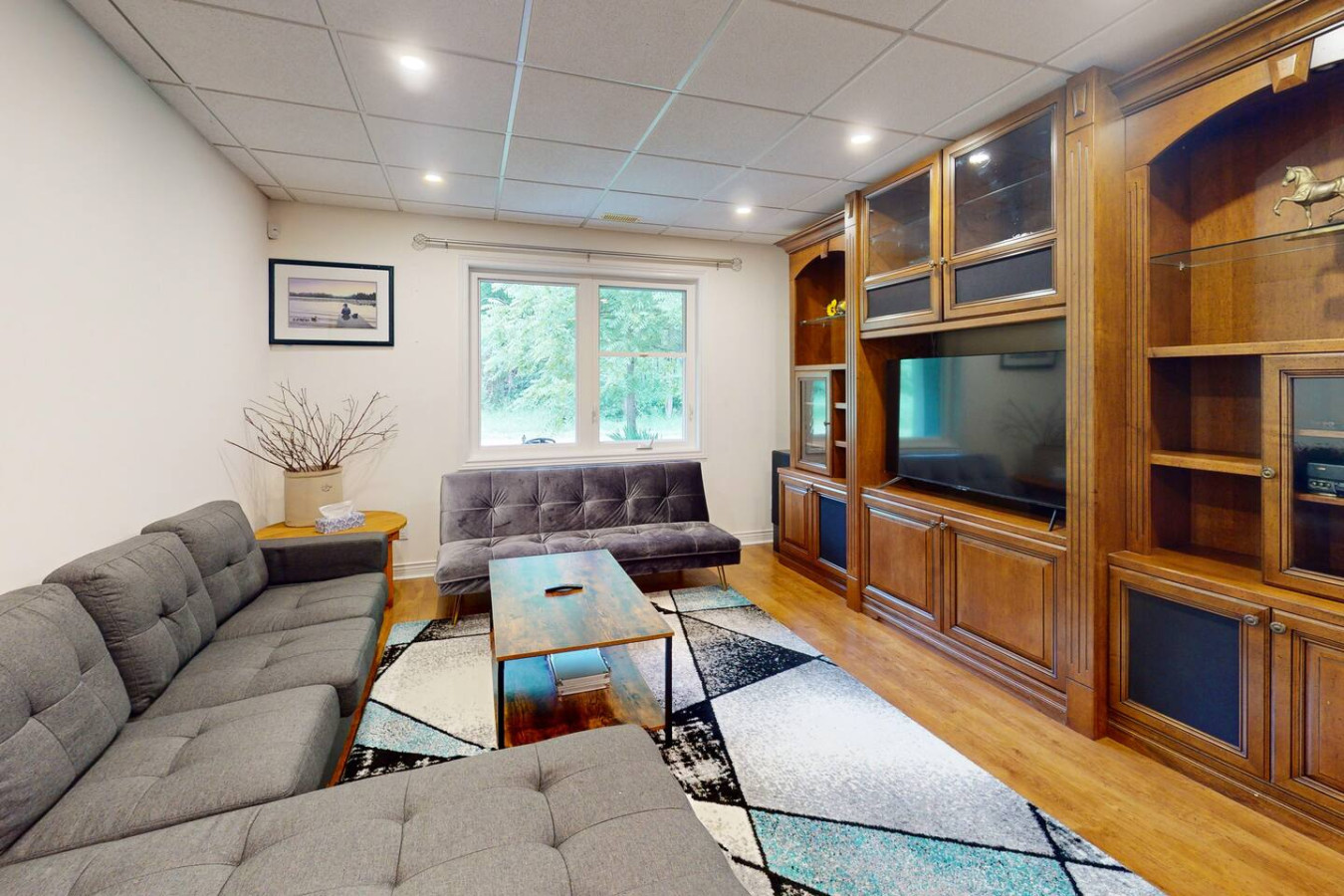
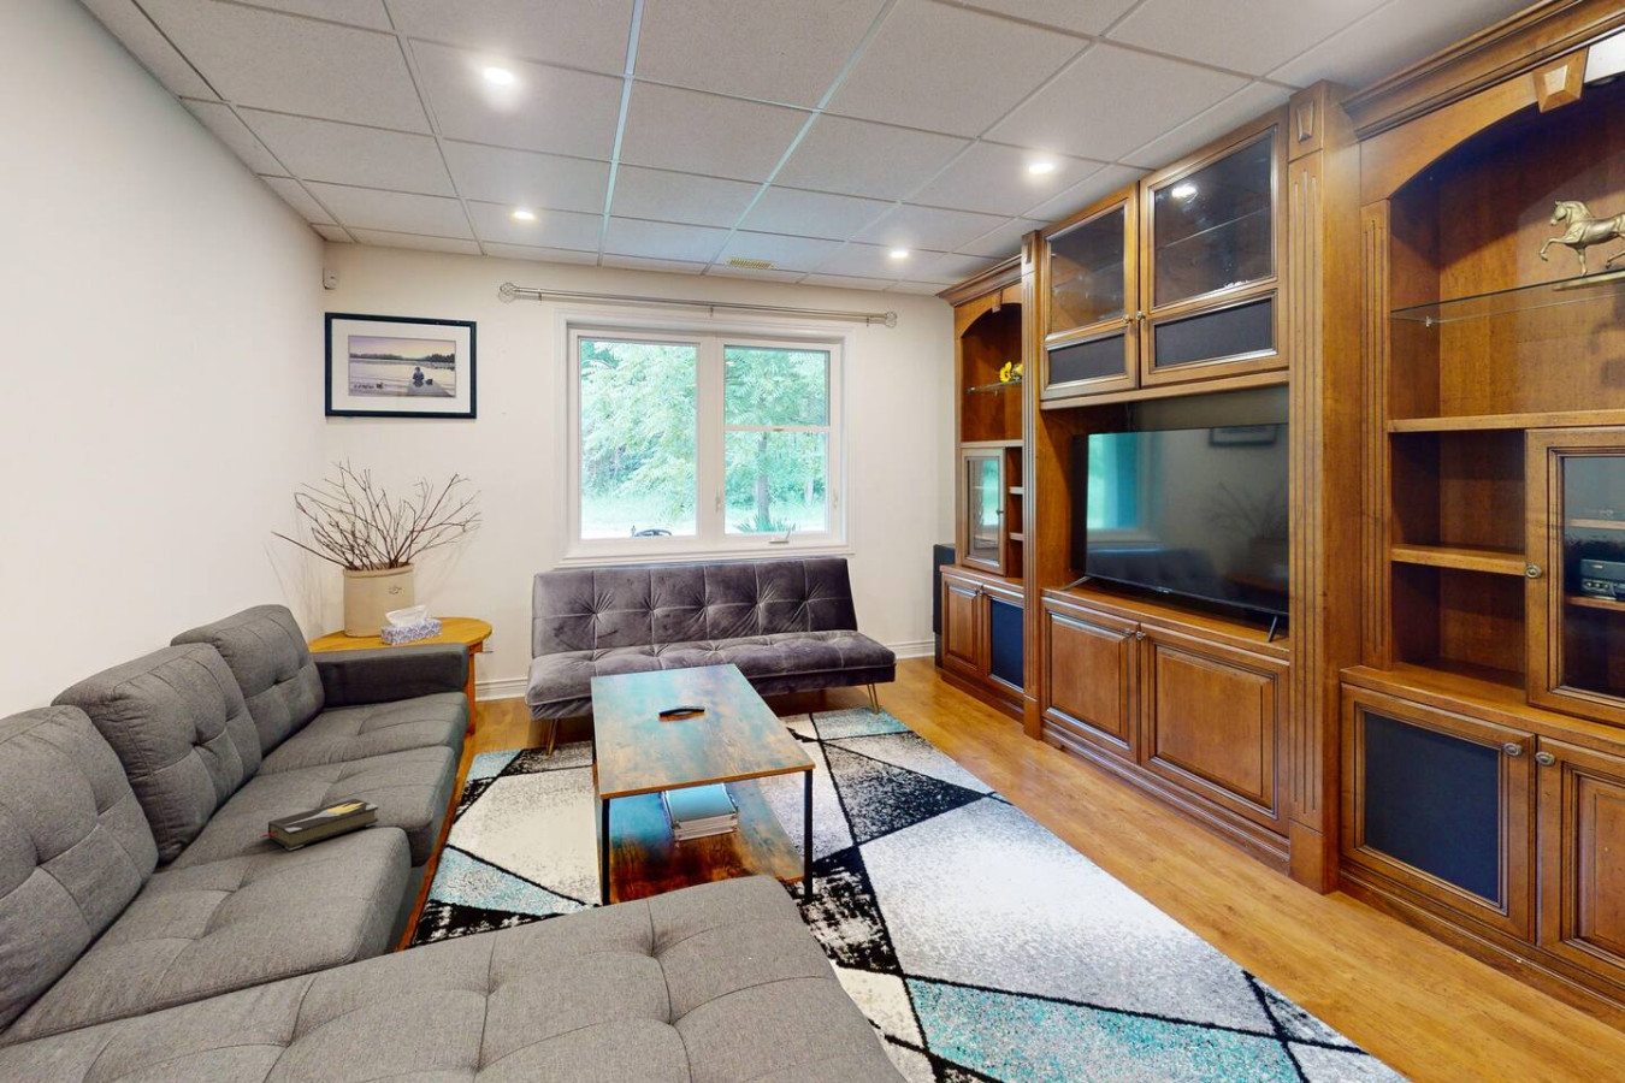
+ hardback book (324, 820)
